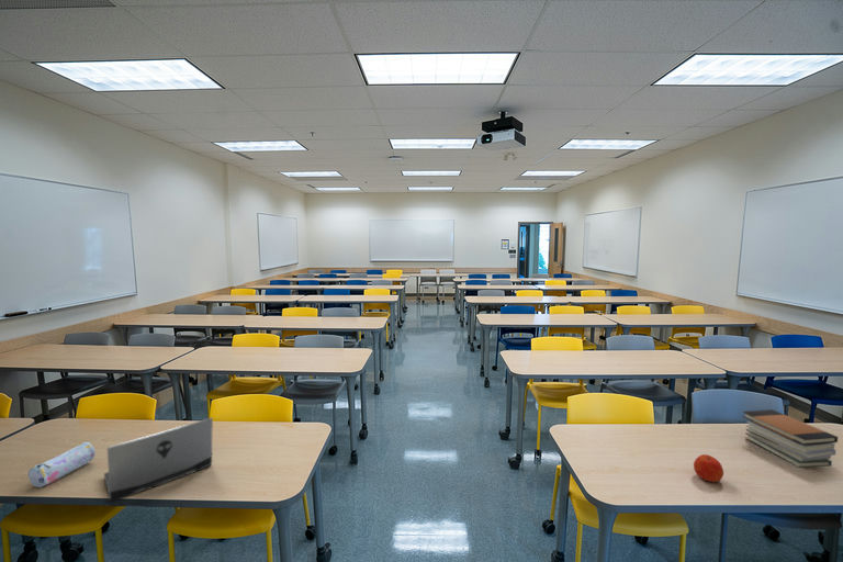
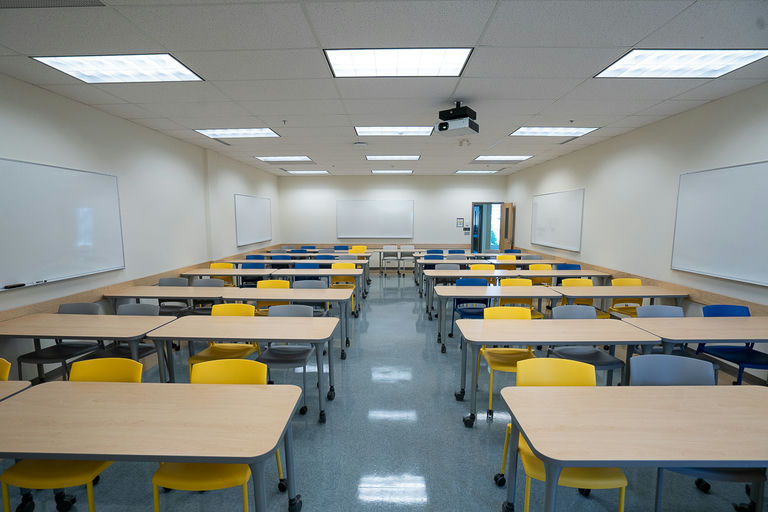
- laptop computer (158, 447)
- book stack (786, 437)
- apple (708, 467)
- pencil case (63, 463)
